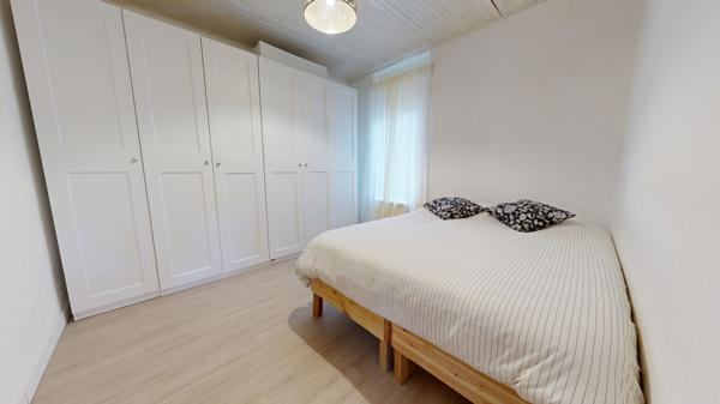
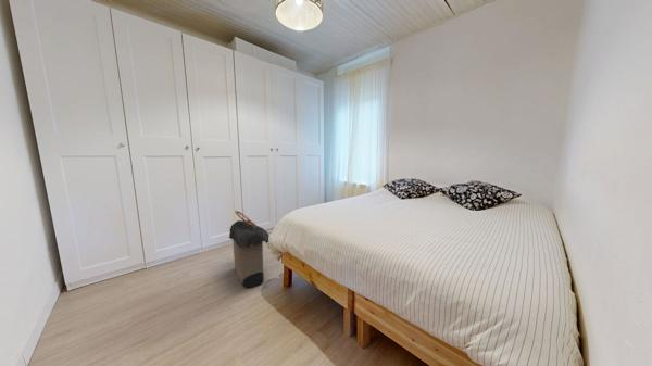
+ laundry hamper (249, 243)
